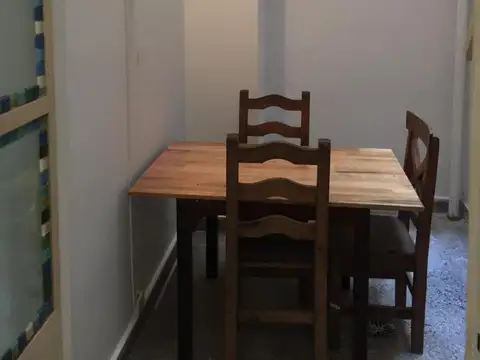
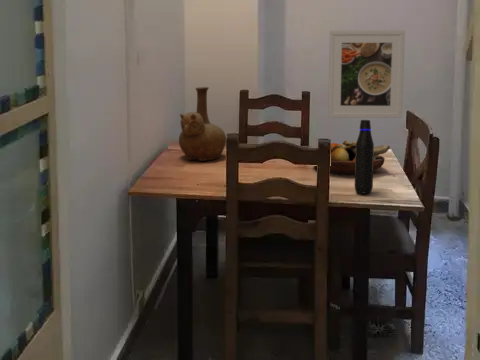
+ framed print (365, 74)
+ water bottle (364, 157)
+ vase (200, 123)
+ fruit bowl (348, 154)
